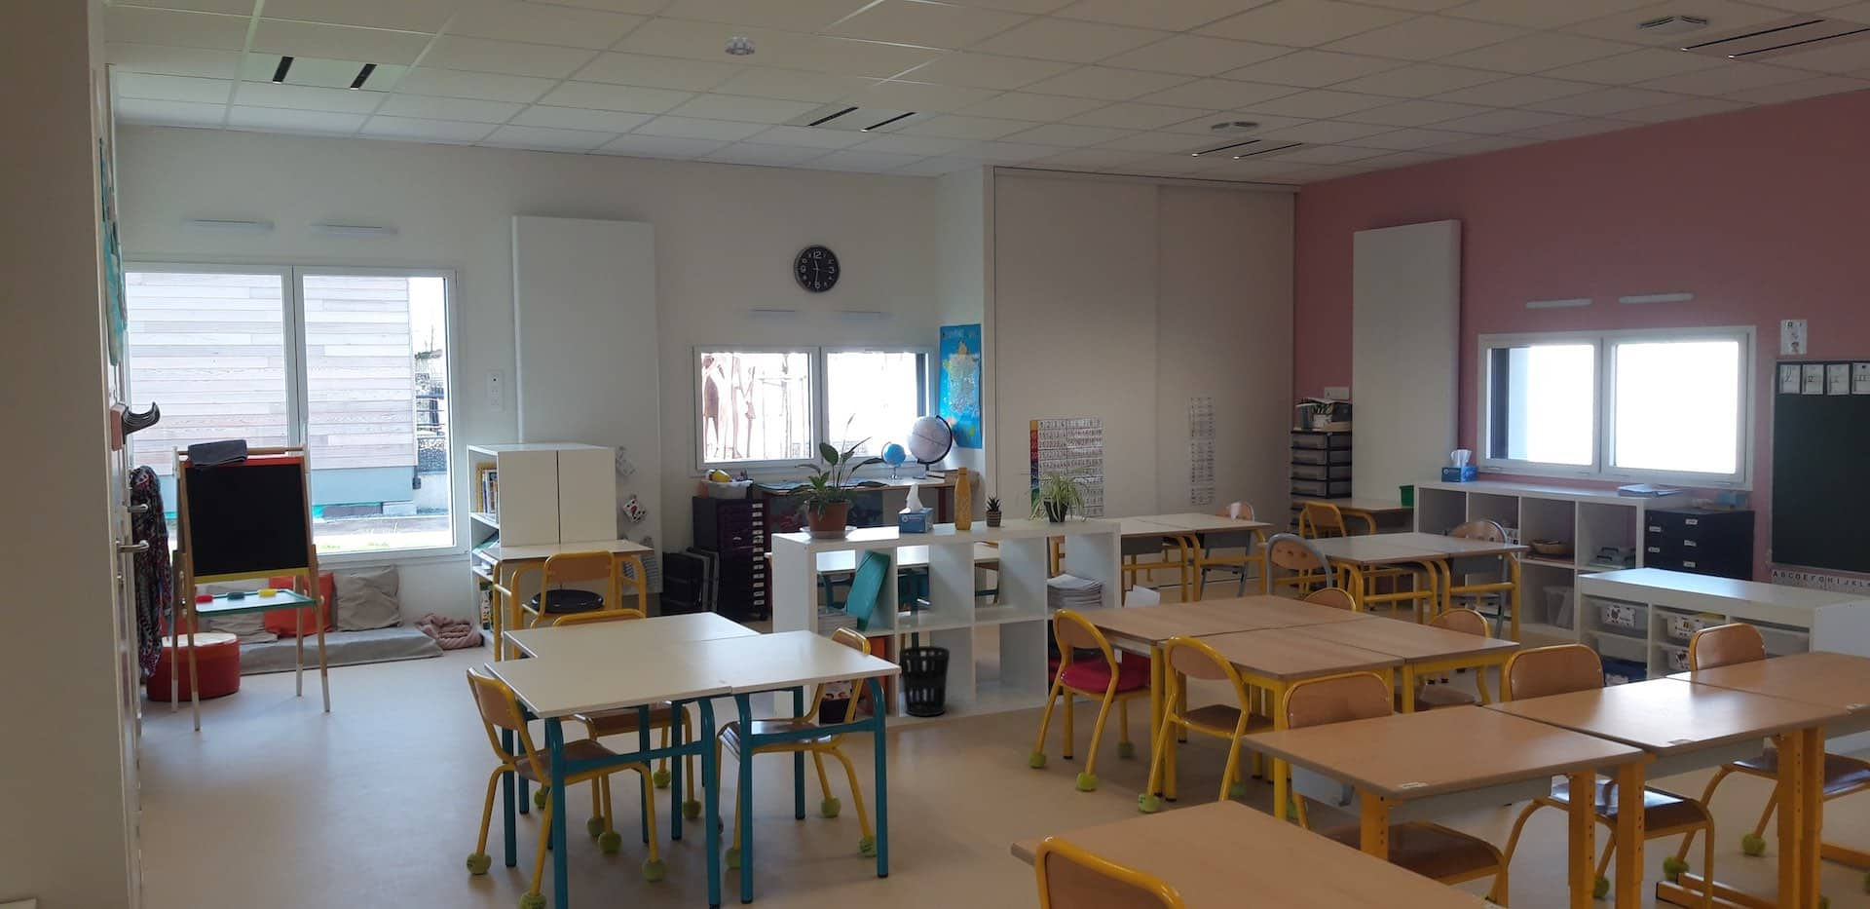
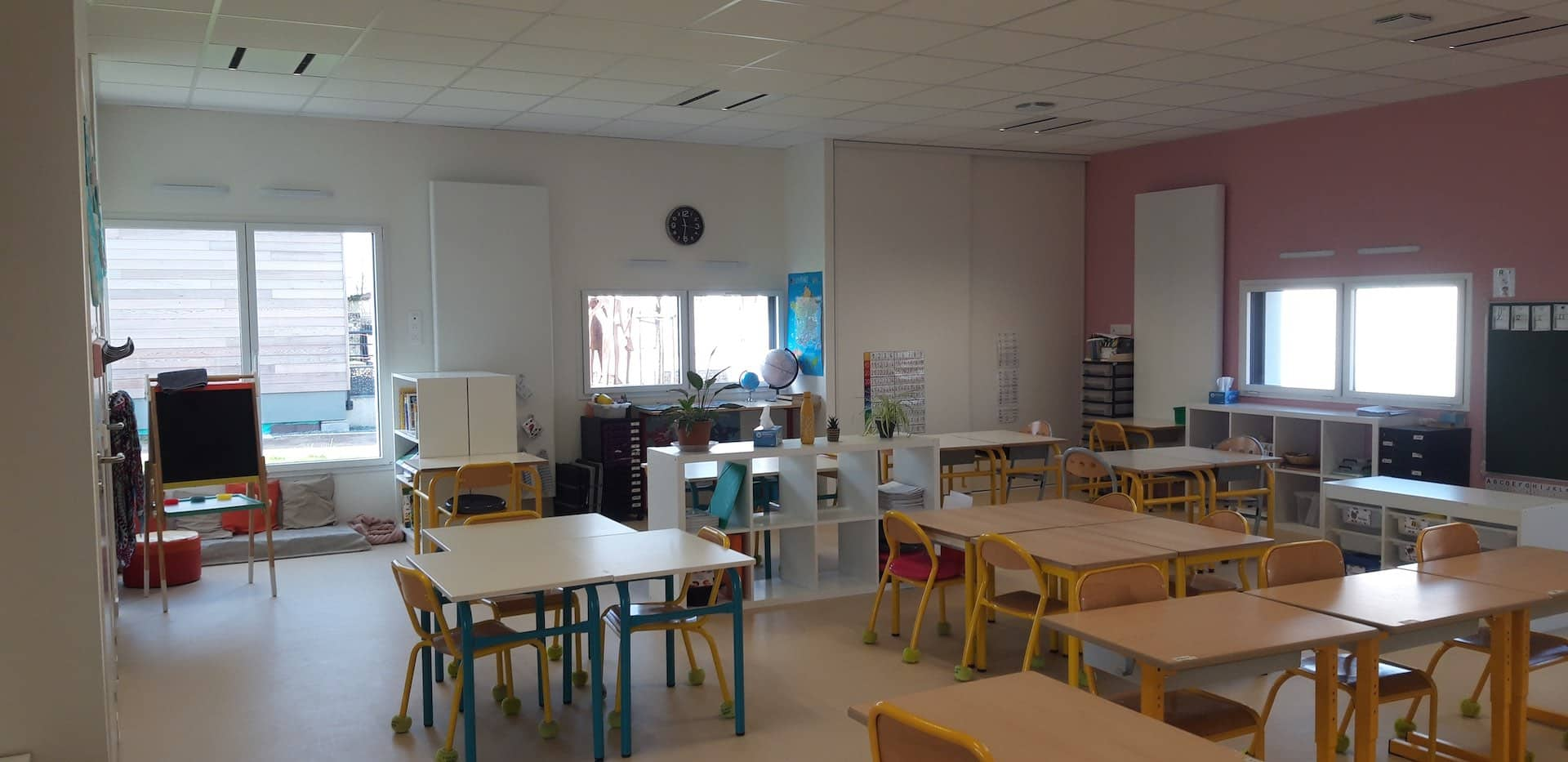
- smoke detector (739, 45)
- wastebasket (924, 680)
